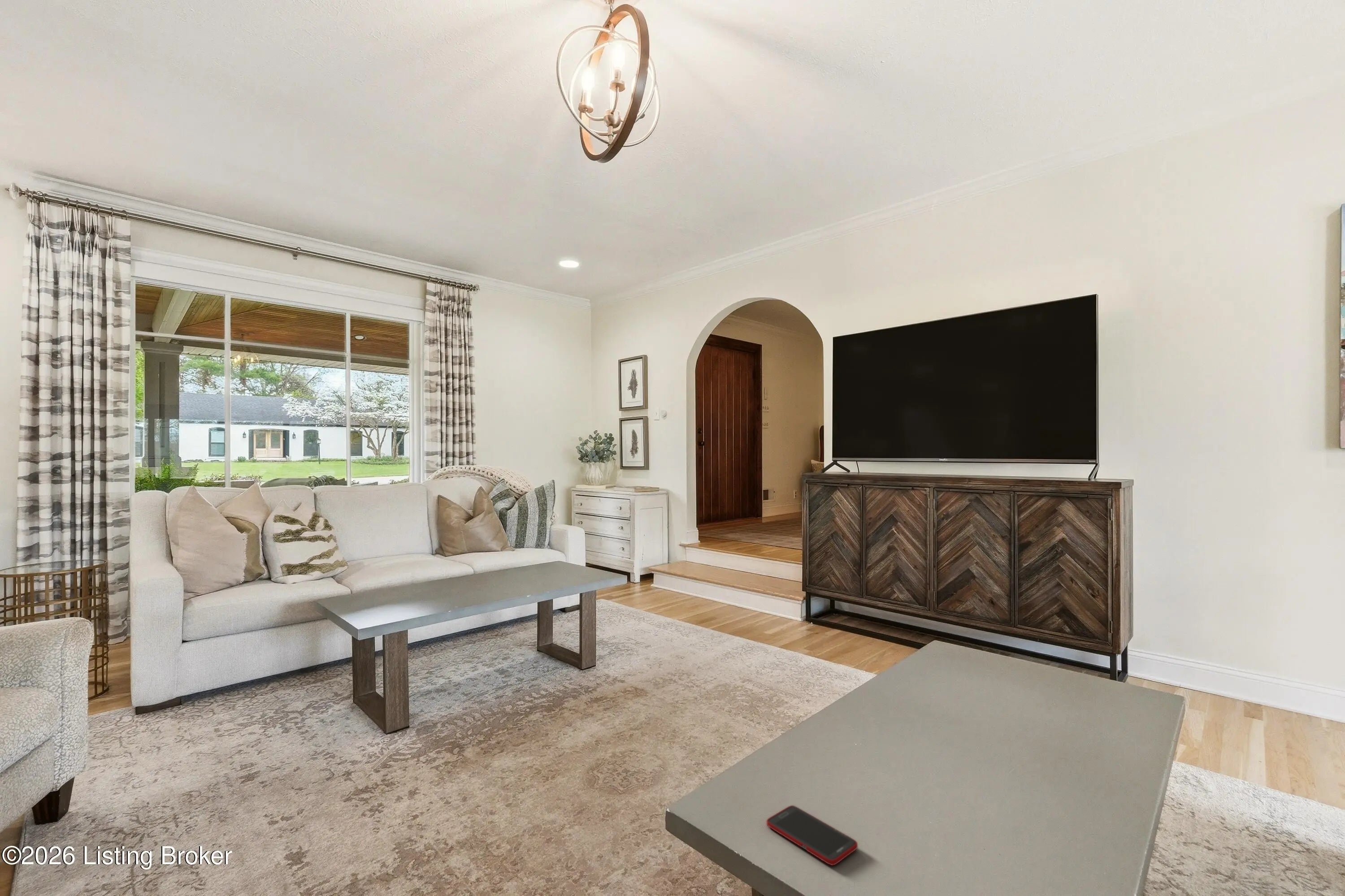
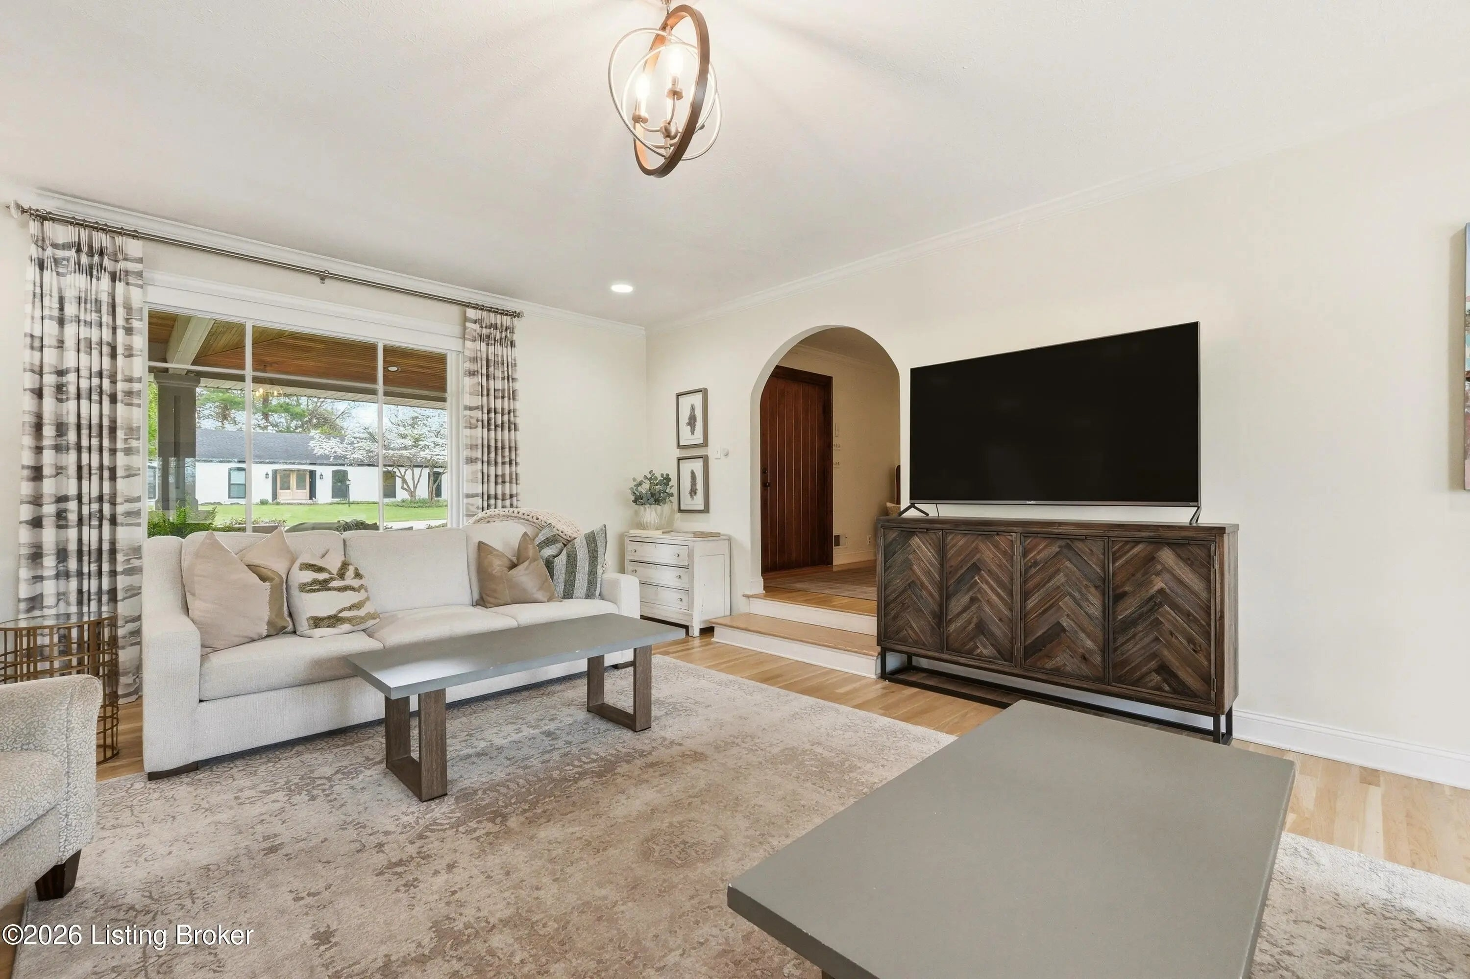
- cell phone (811, 833)
